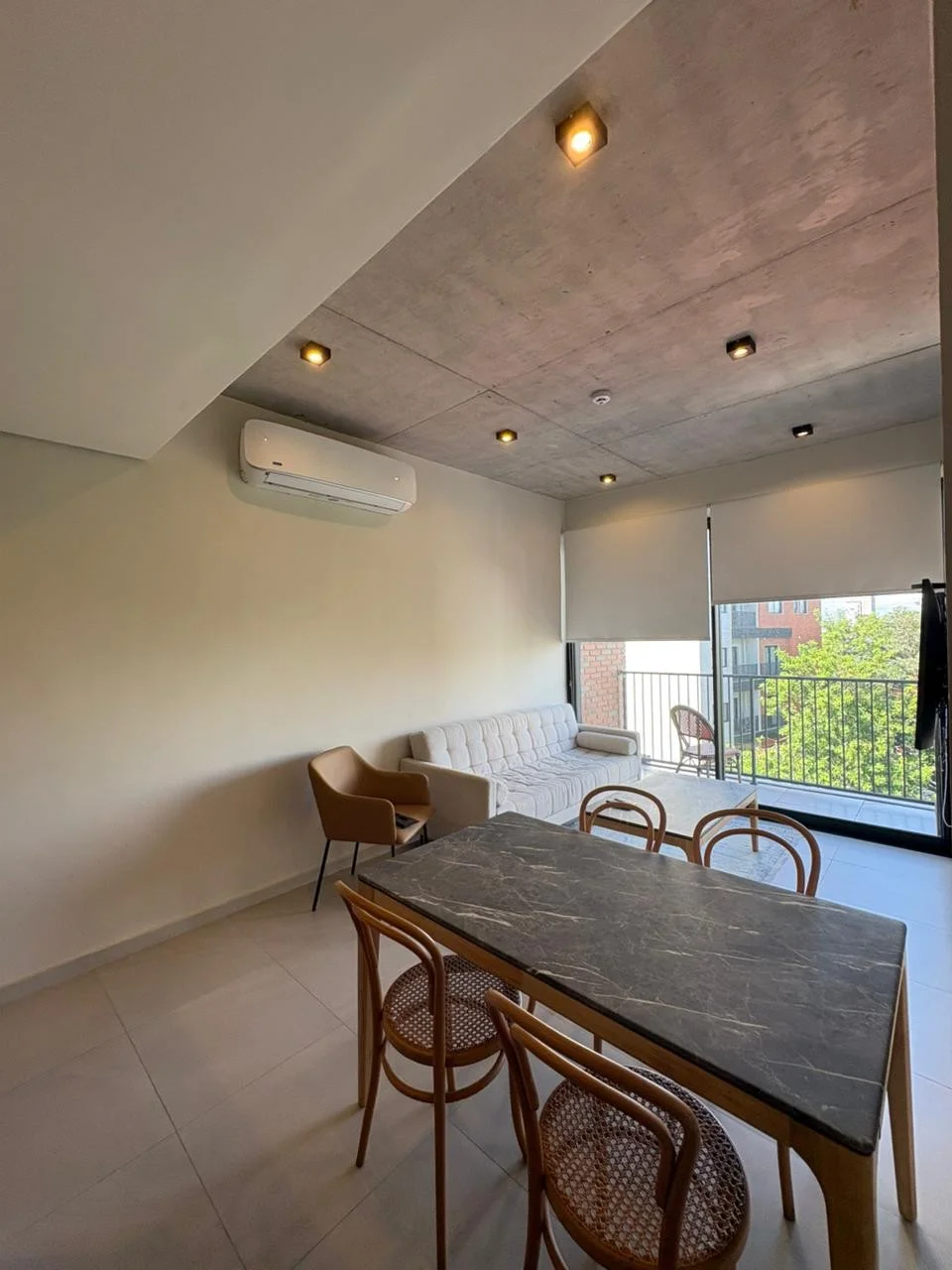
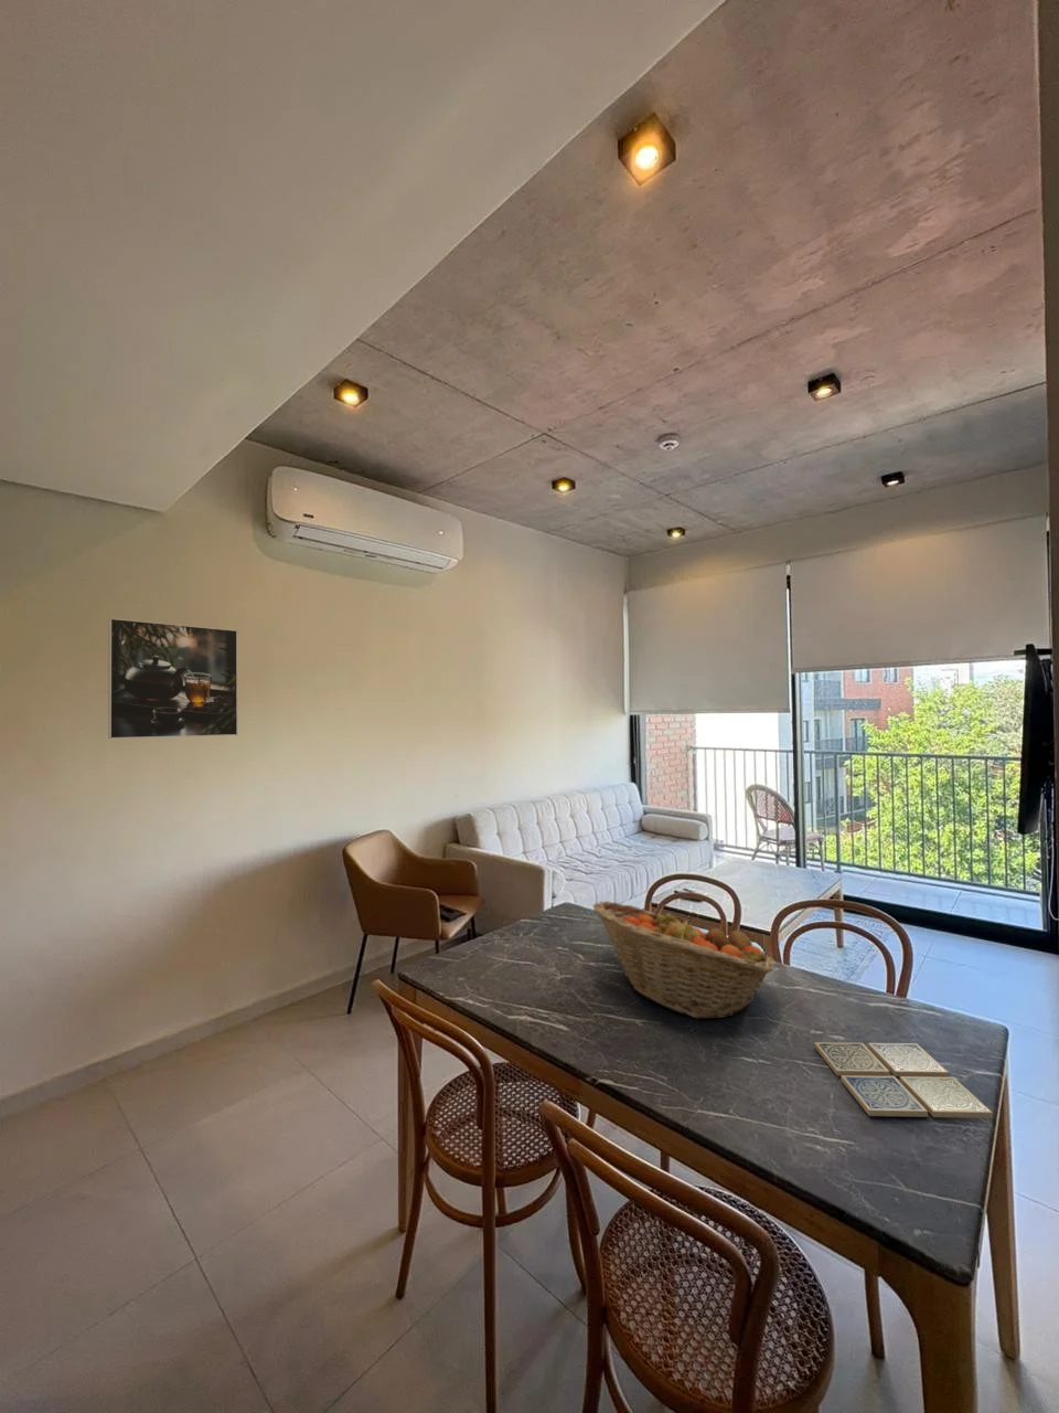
+ fruit basket (677, 947)
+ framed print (177, 680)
+ drink coaster (894, 1075)
